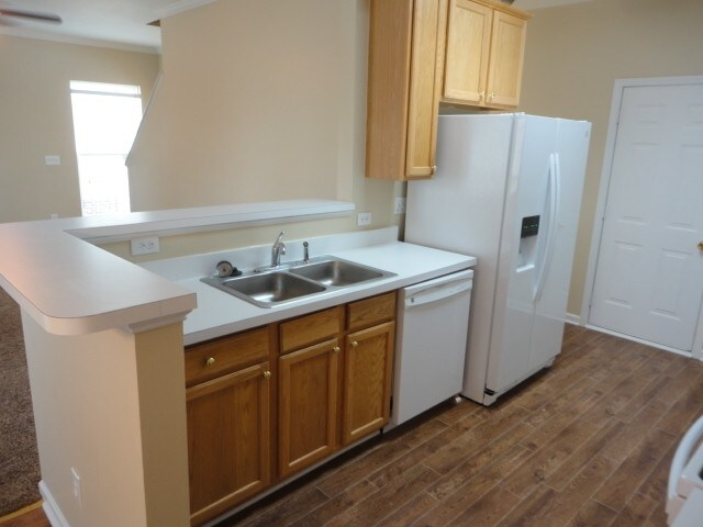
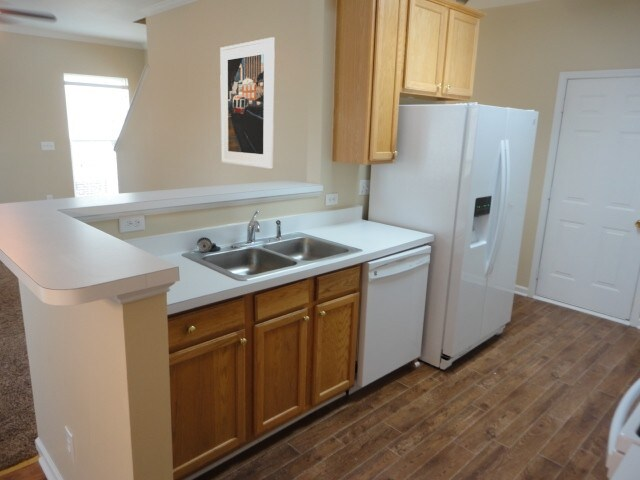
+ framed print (245, 105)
